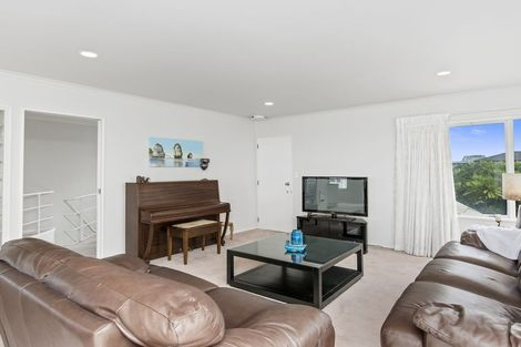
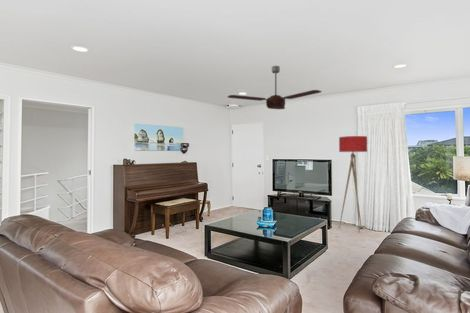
+ ceiling fan (275, 89)
+ floor lamp (354, 182)
